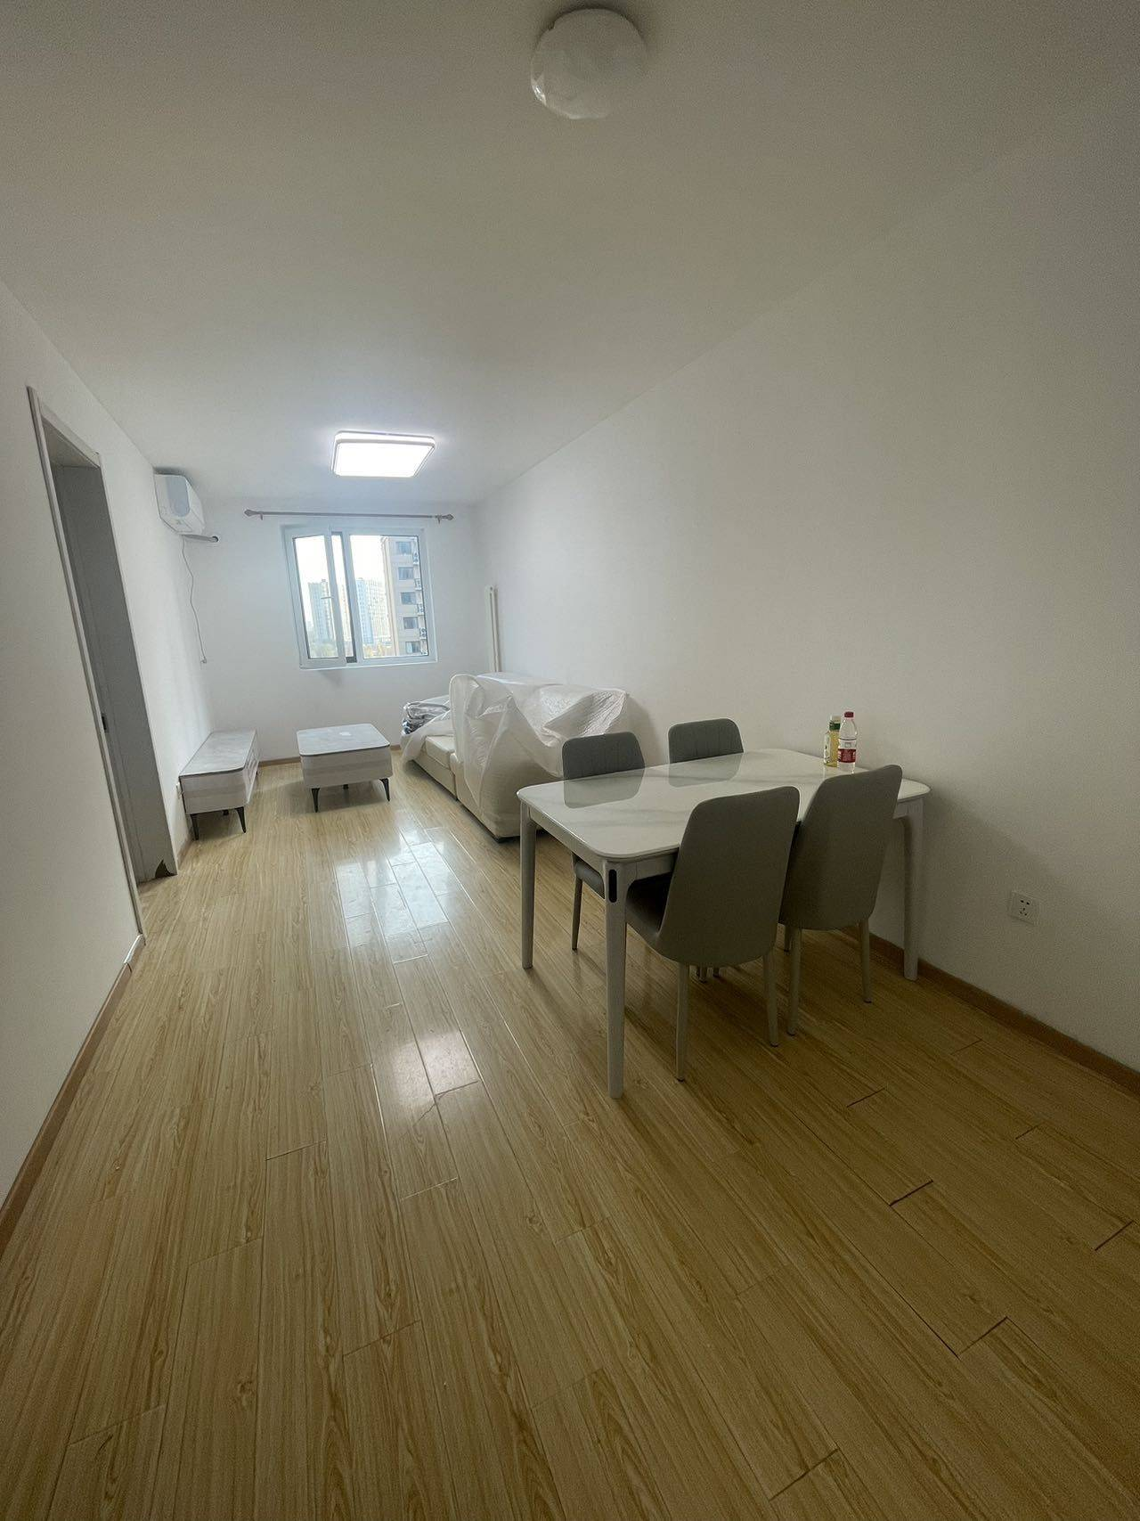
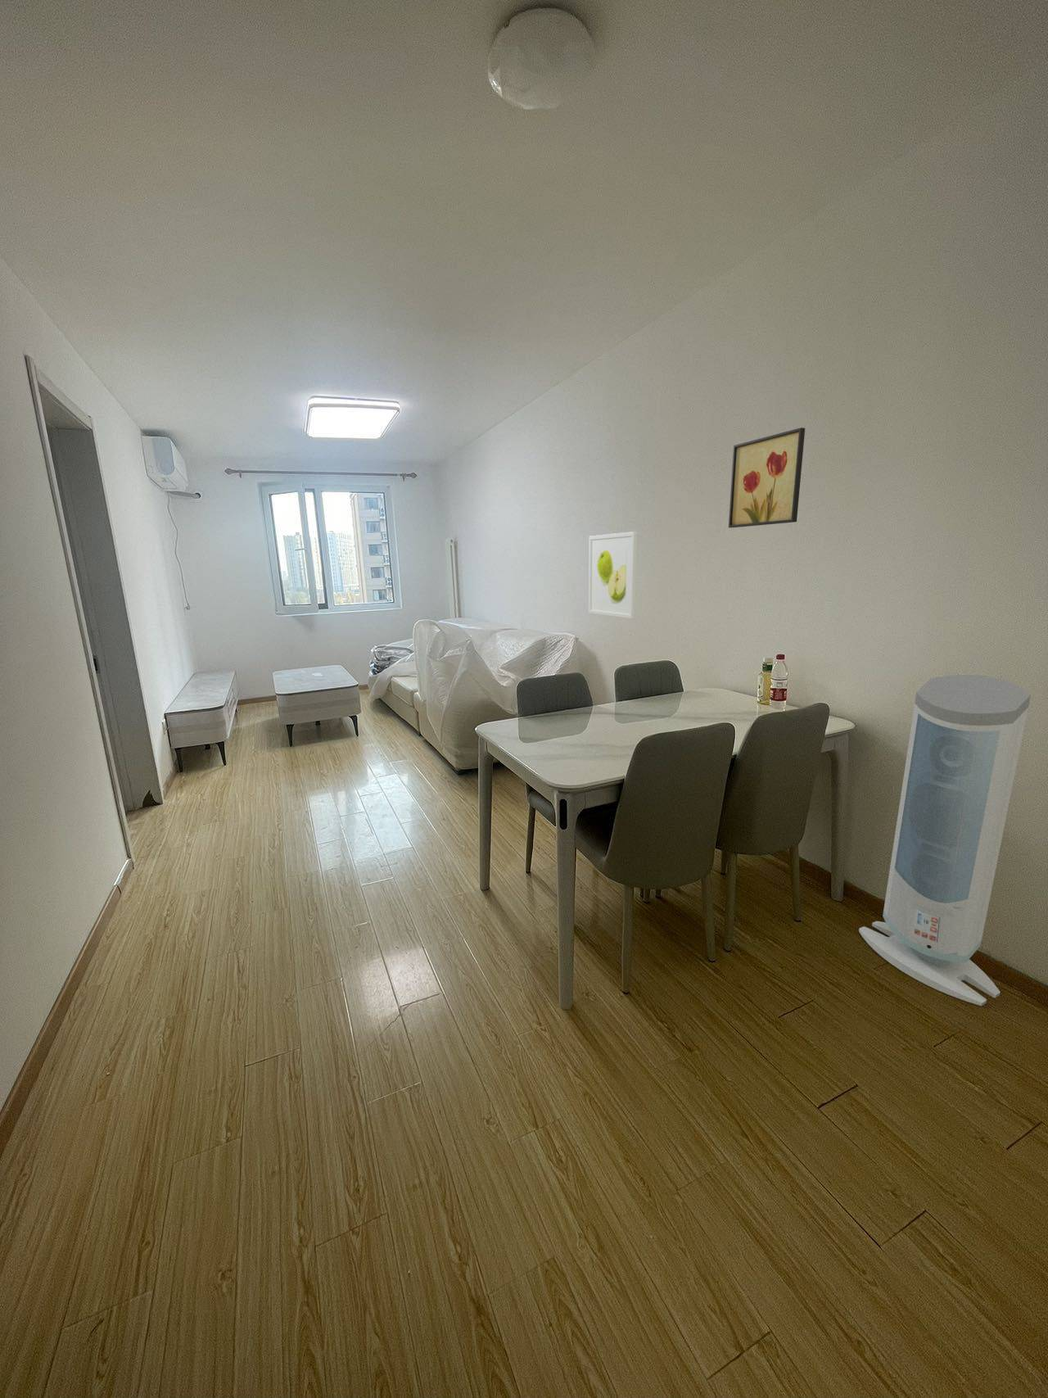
+ wall art (765, 481)
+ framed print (611, 575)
+ air purifier (947, 828)
